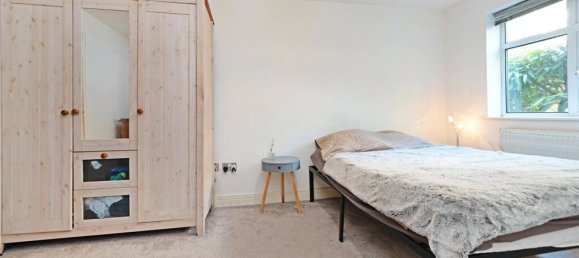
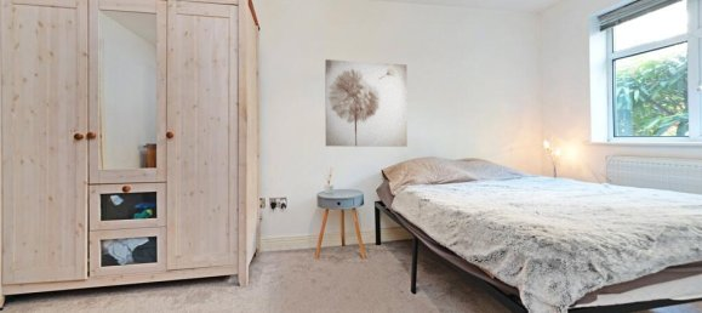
+ wall art (366, 104)
